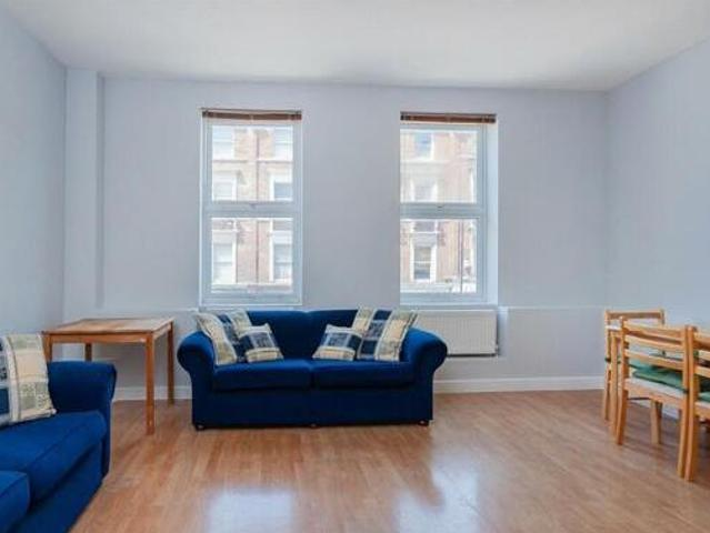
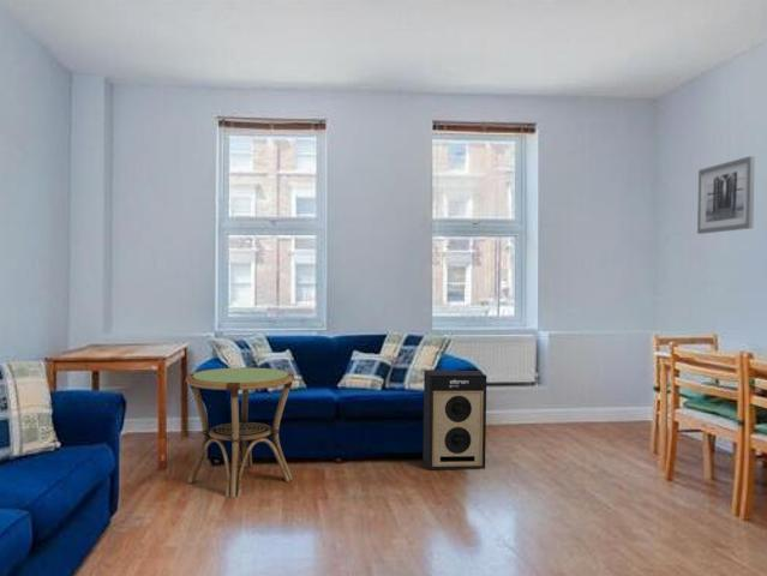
+ wall art (724, 197)
+ speaker (454, 418)
+ side table (240, 427)
